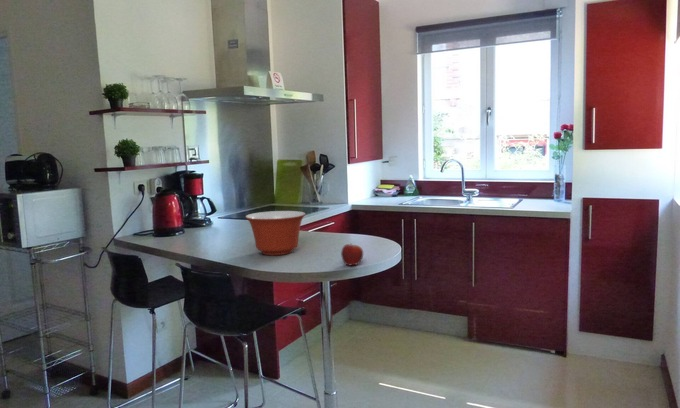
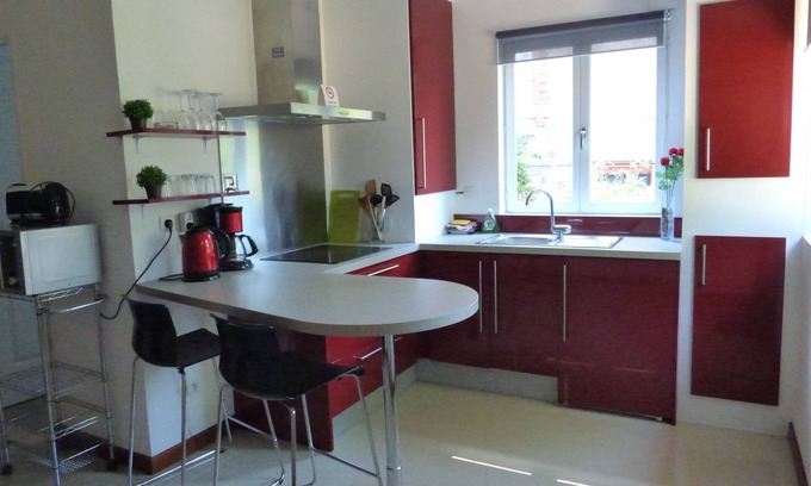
- mixing bowl (276, 233)
- fruit (352, 254)
